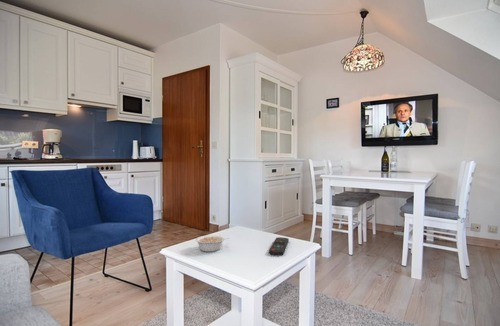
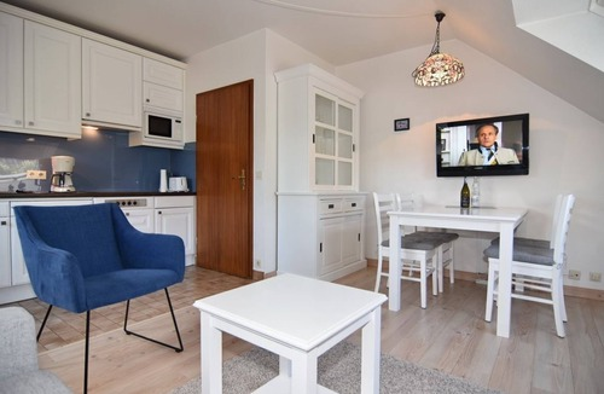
- legume (211, 242)
- remote control (279, 245)
